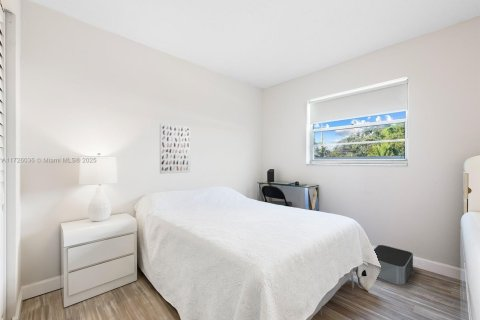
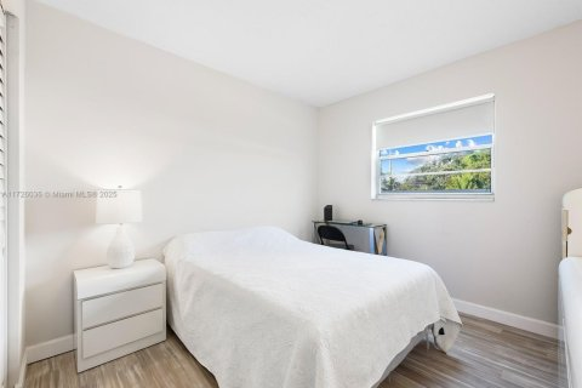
- wall art (175, 149)
- storage bin (390, 262)
